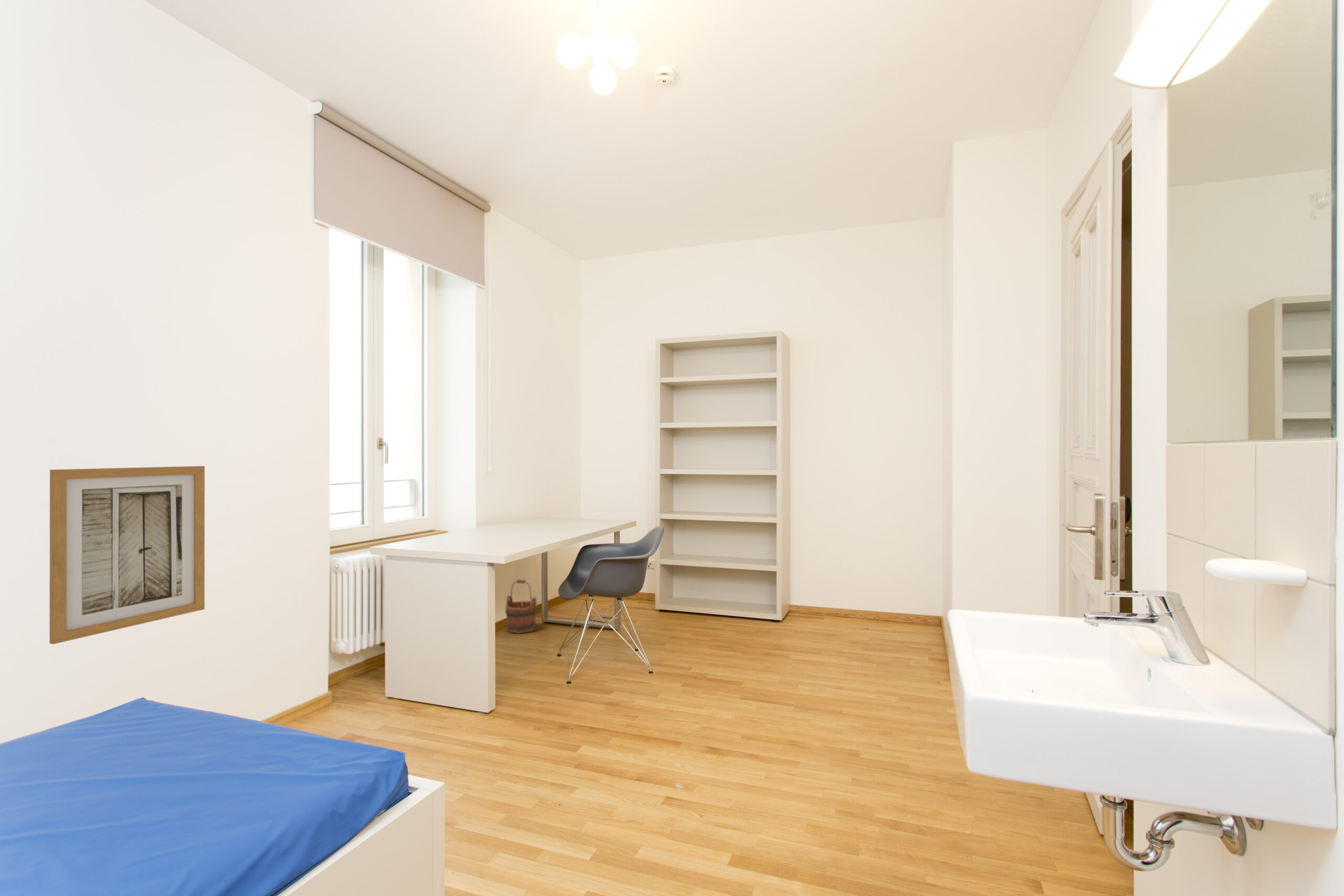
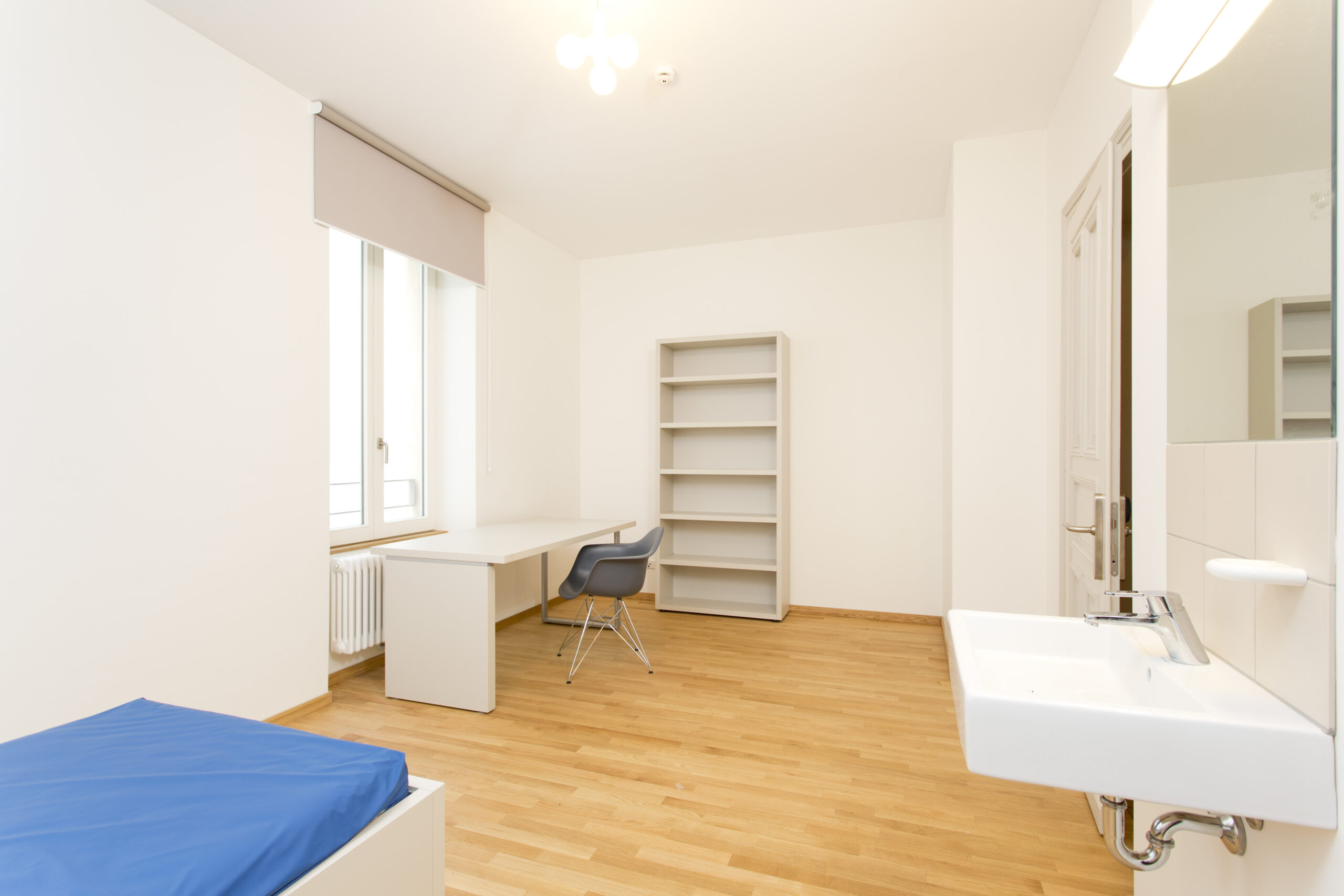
- wooden bucket (521, 605)
- wall art (134, 546)
